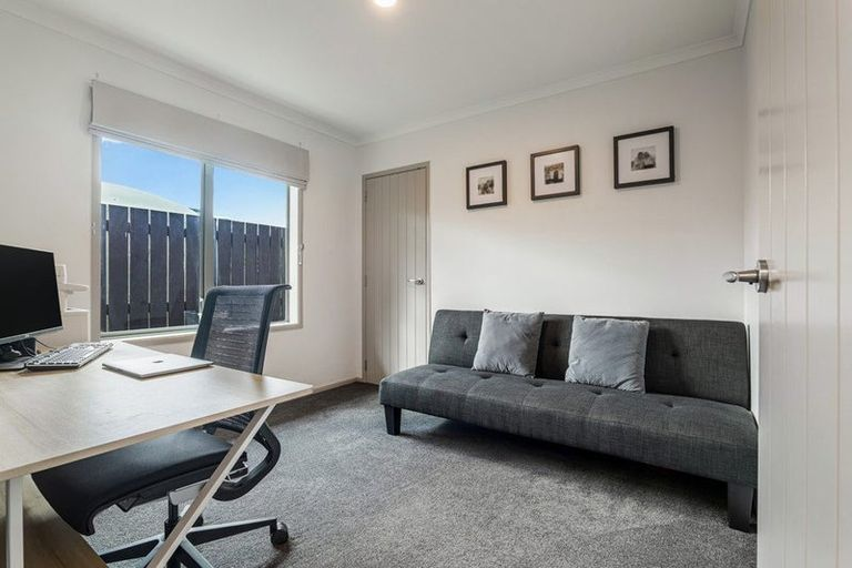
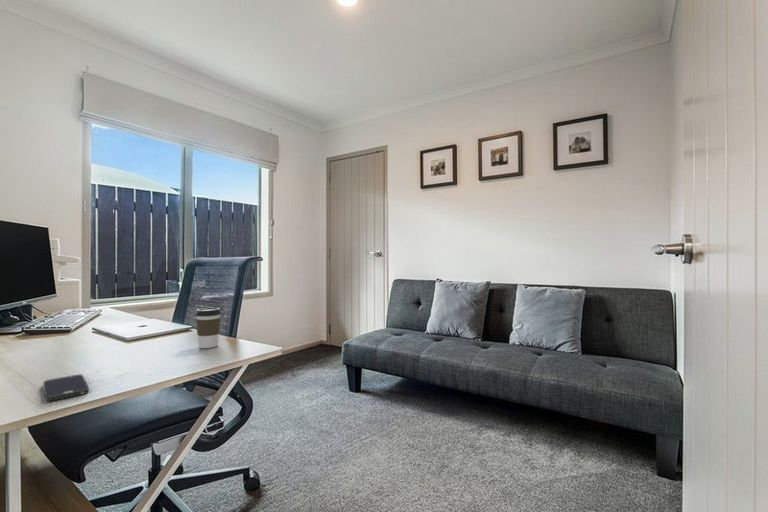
+ smartphone (65, 386)
+ coffee cup (208, 327)
